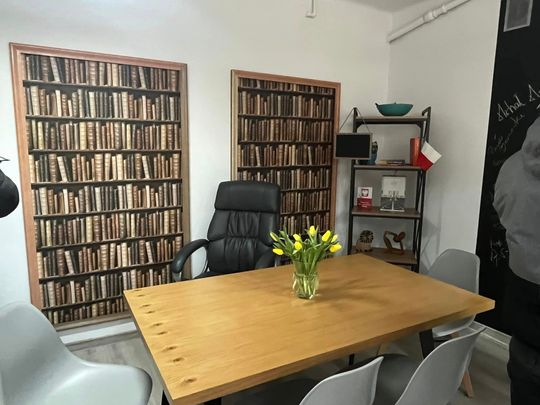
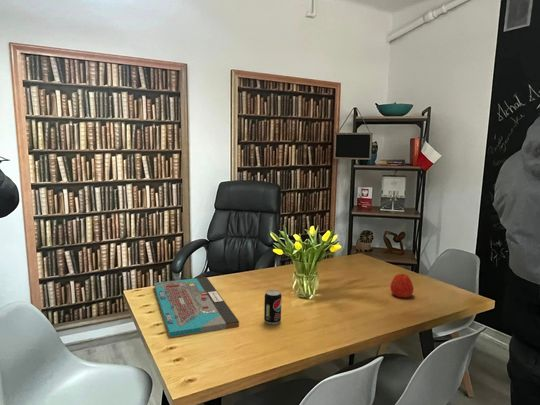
+ apple (402, 284)
+ beverage can (272, 307)
+ board game (191, 300)
